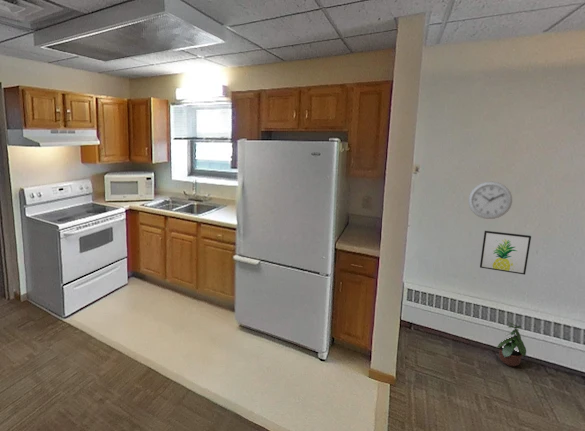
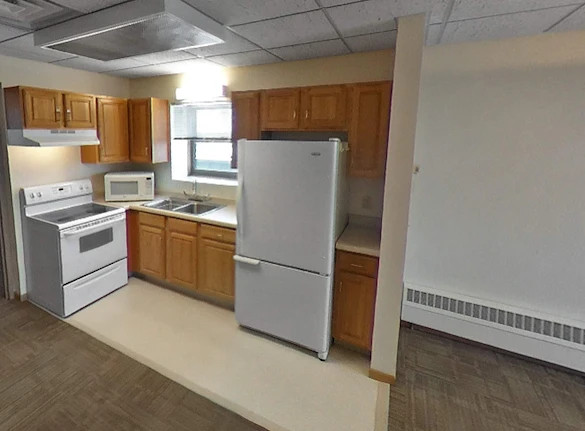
- potted plant (513, 343)
- wall clock (489, 200)
- wall art (504, 252)
